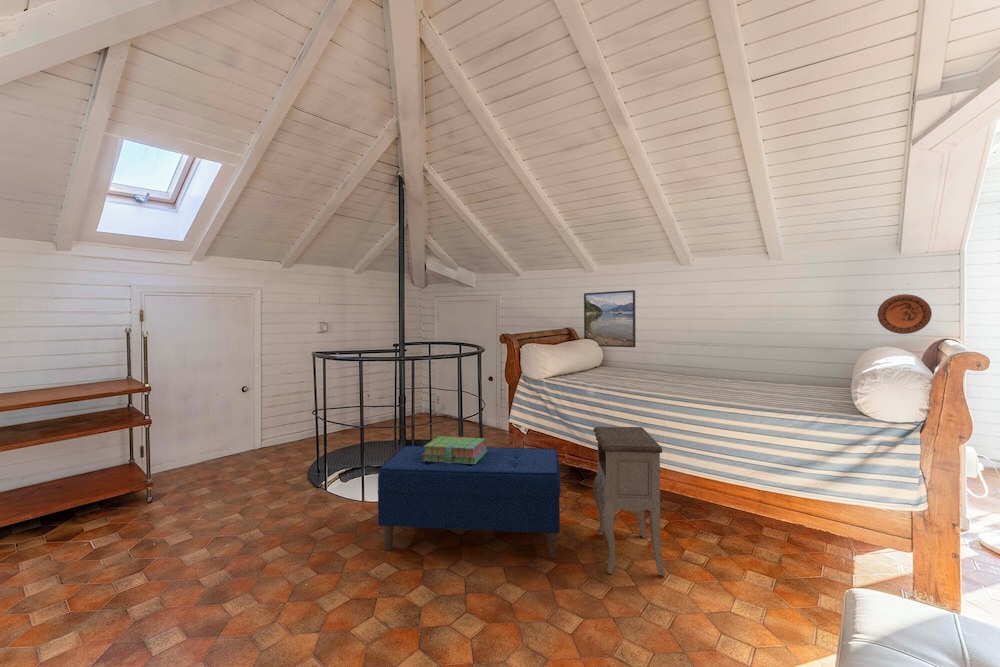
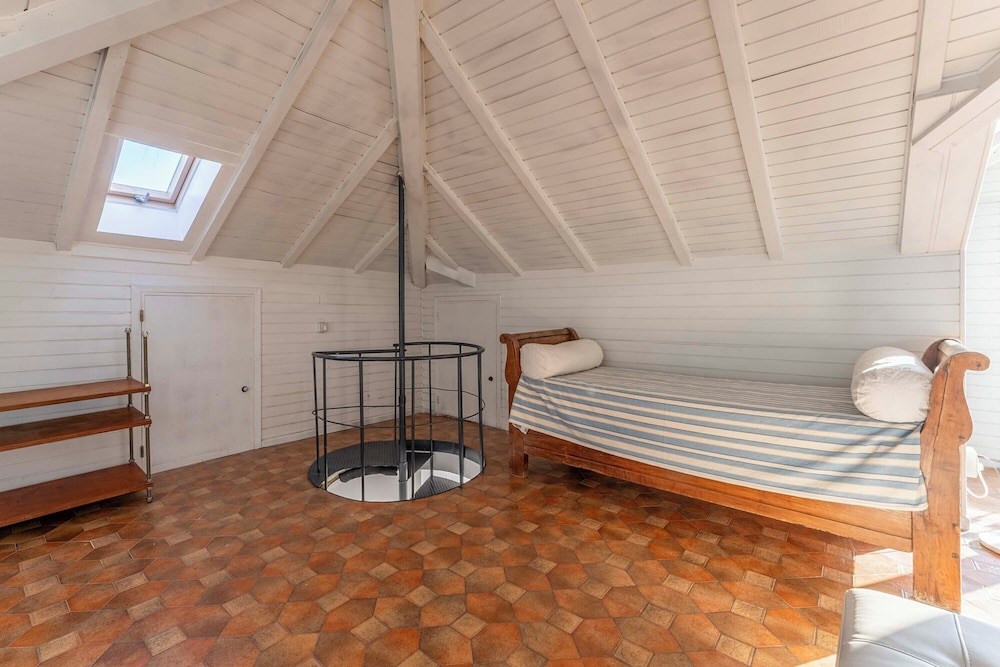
- nightstand (625, 494)
- decorative plate (903, 314)
- stack of books (455, 448)
- bench (474, 497)
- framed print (608, 319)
